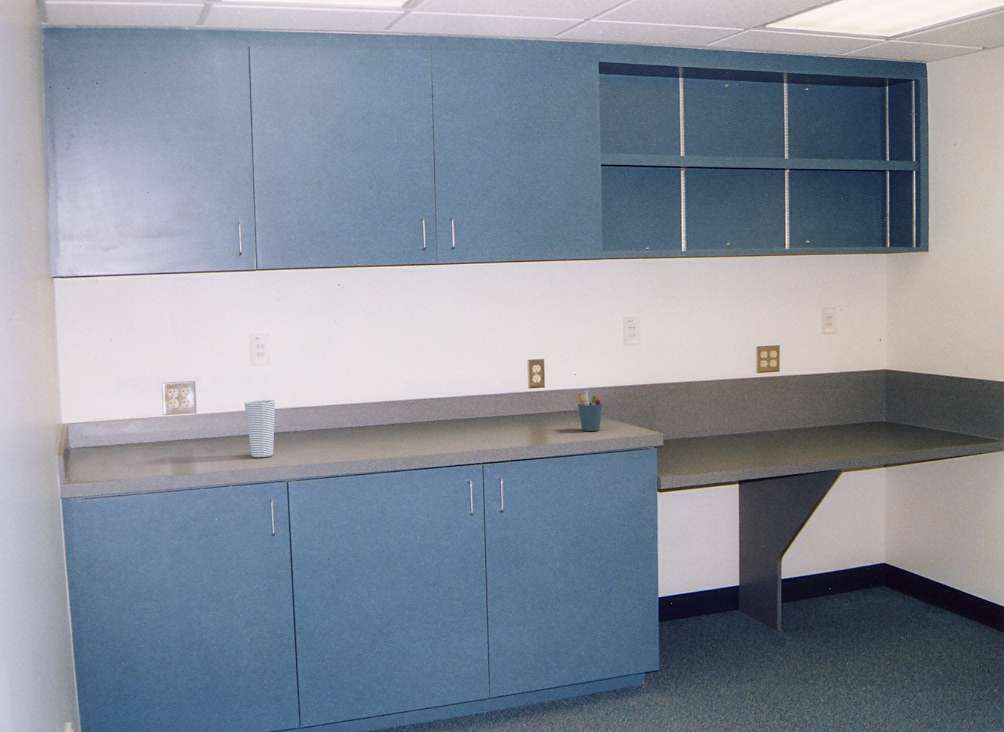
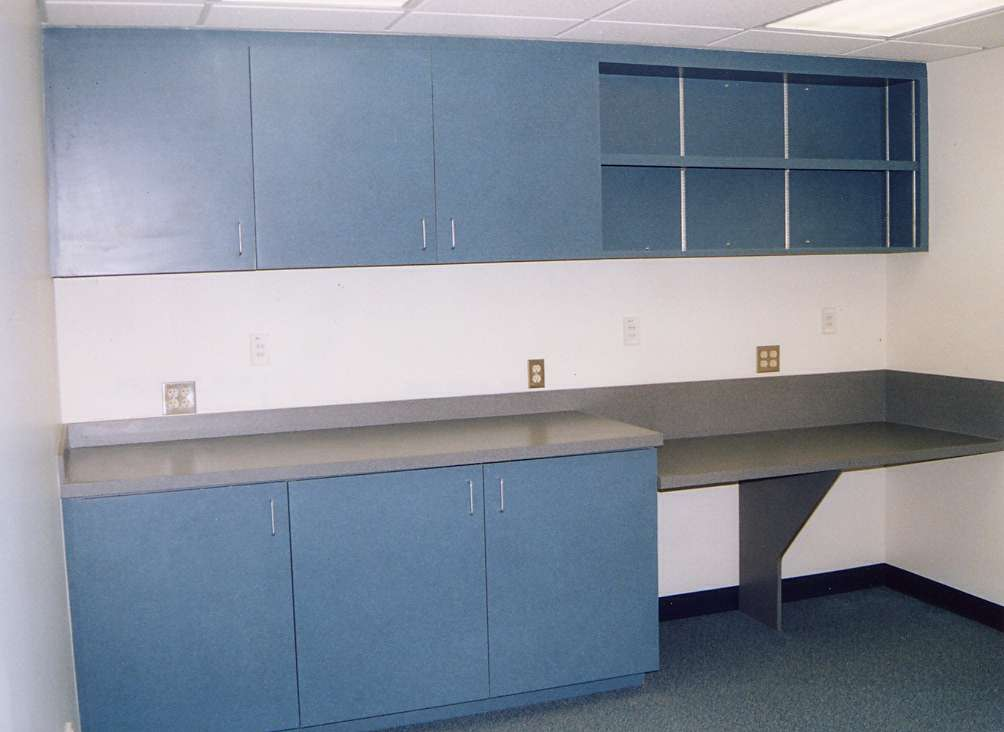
- cup (261, 428)
- pen holder (589, 410)
